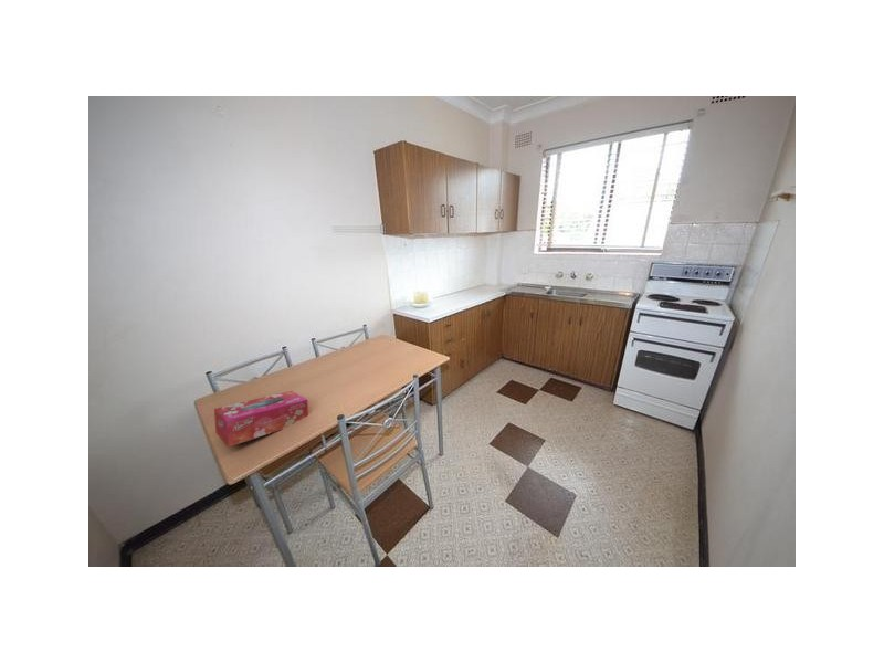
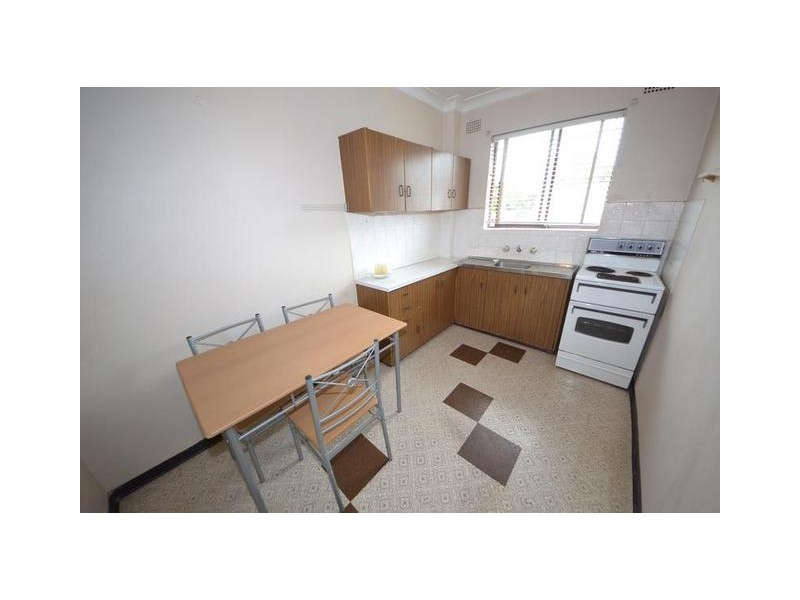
- tissue box (264, 414)
